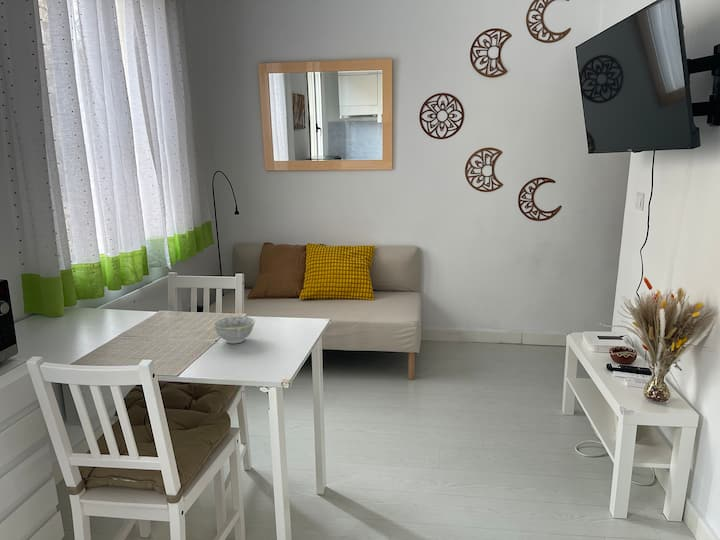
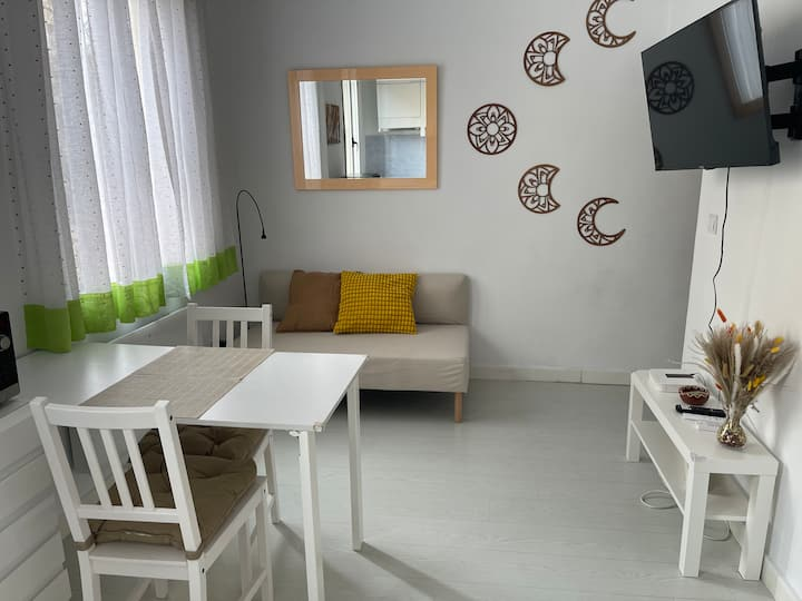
- bowl (234, 331)
